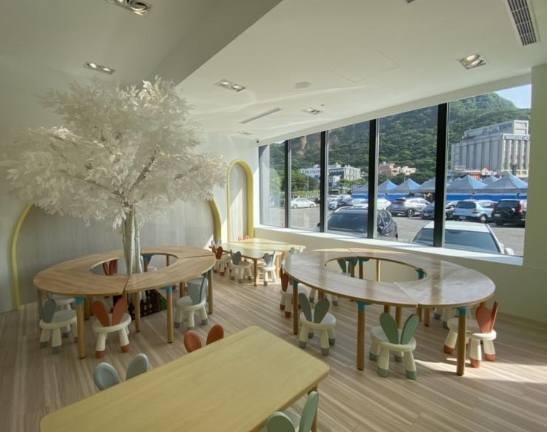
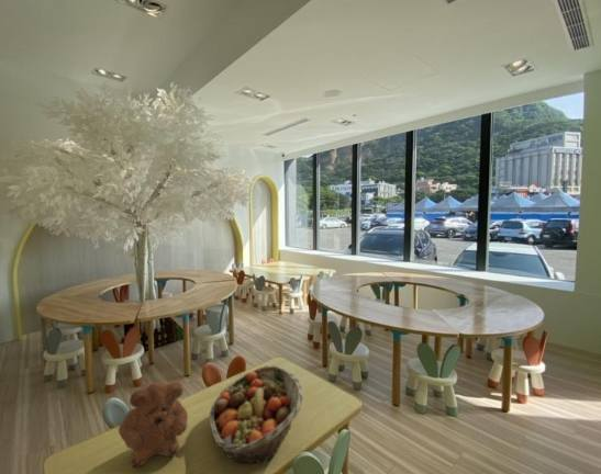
+ teddy bear (154, 418)
+ fruit basket (256, 409)
